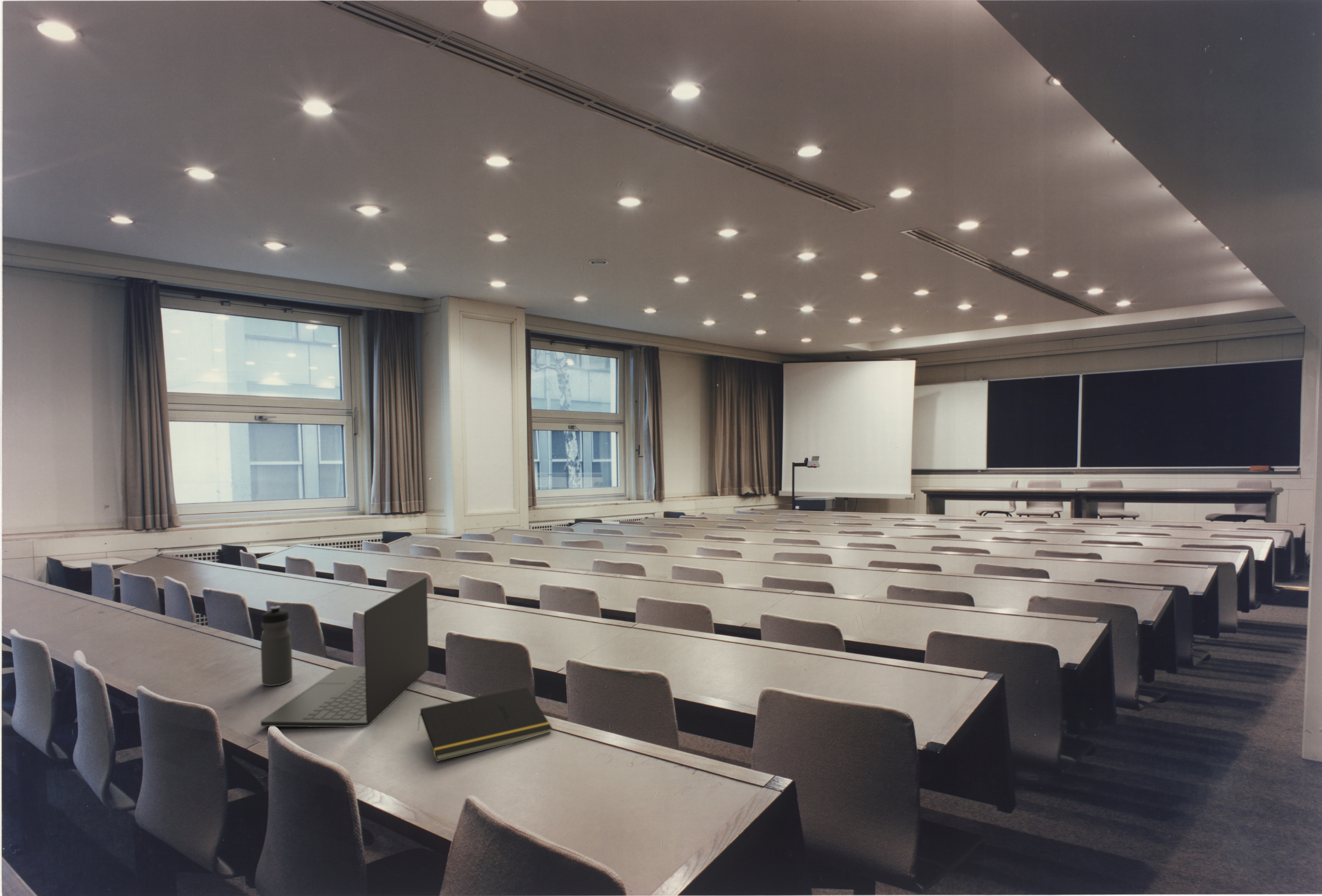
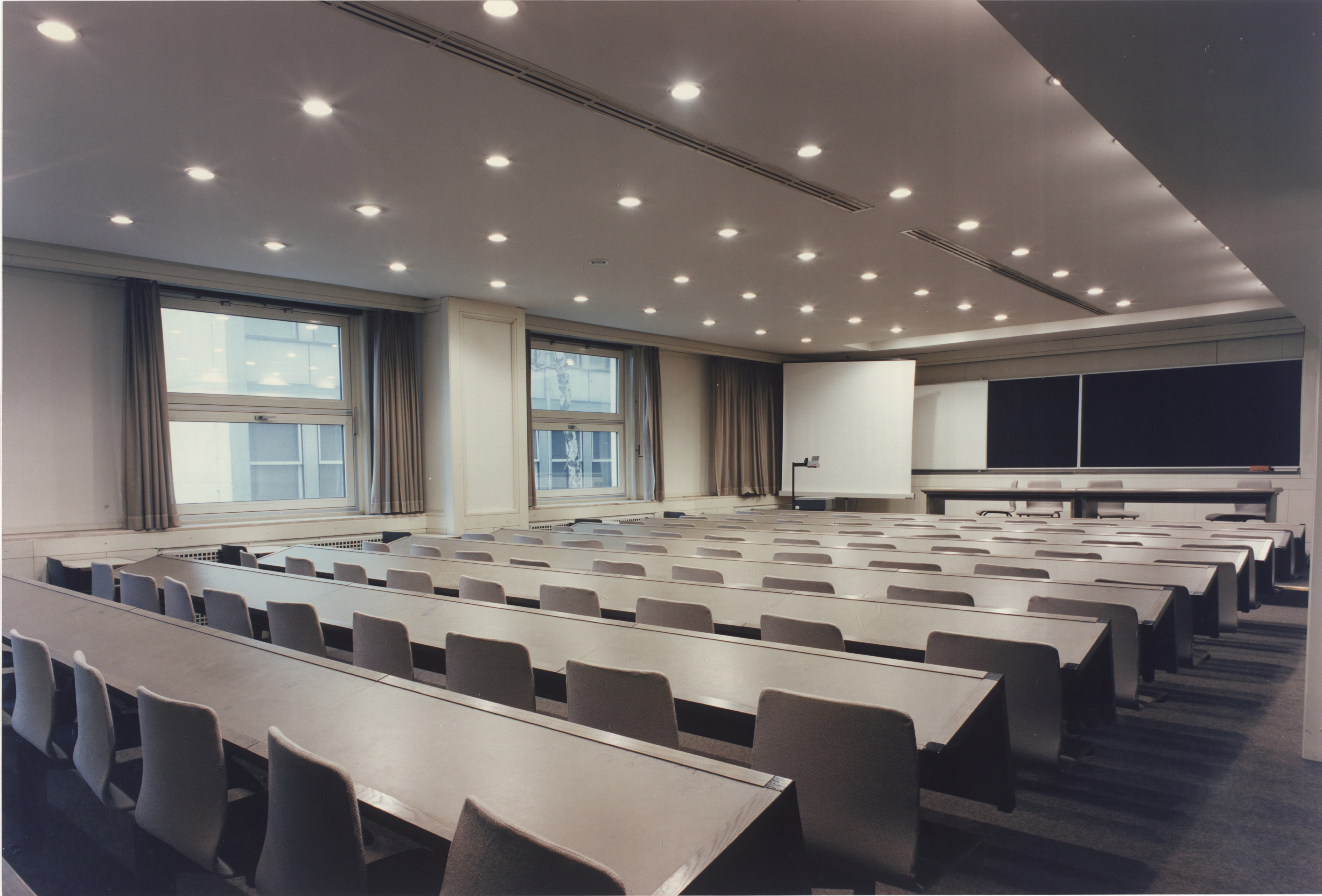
- laptop (364, 643)
- notepad (485, 721)
- water bottle (276, 644)
